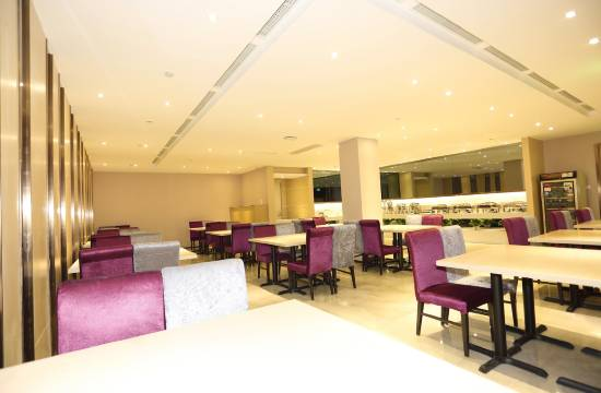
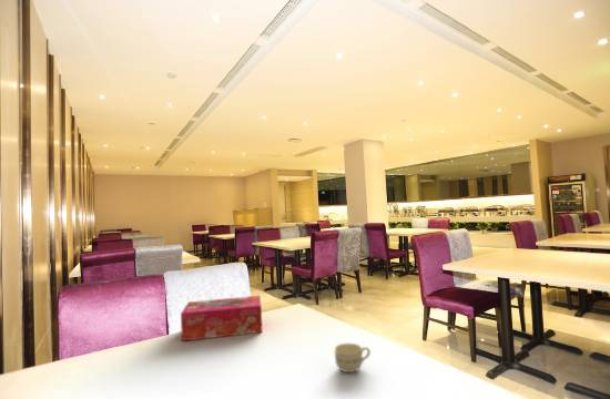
+ cup (352, 358)
+ tissue box (223, 316)
